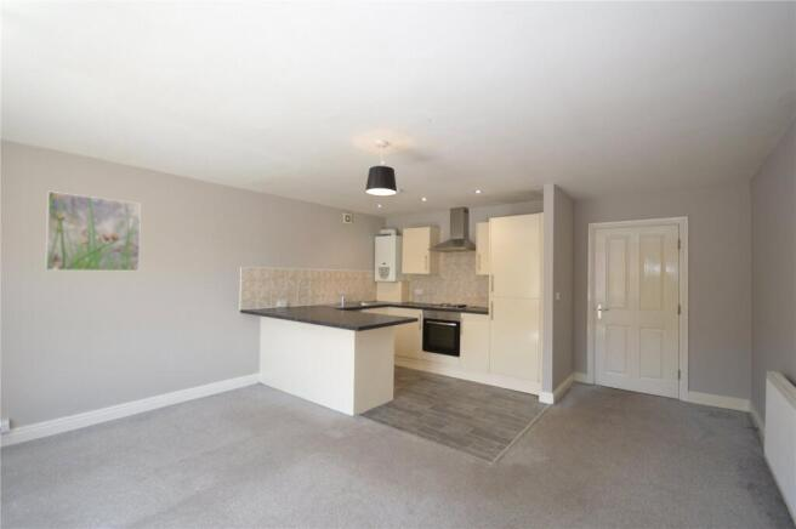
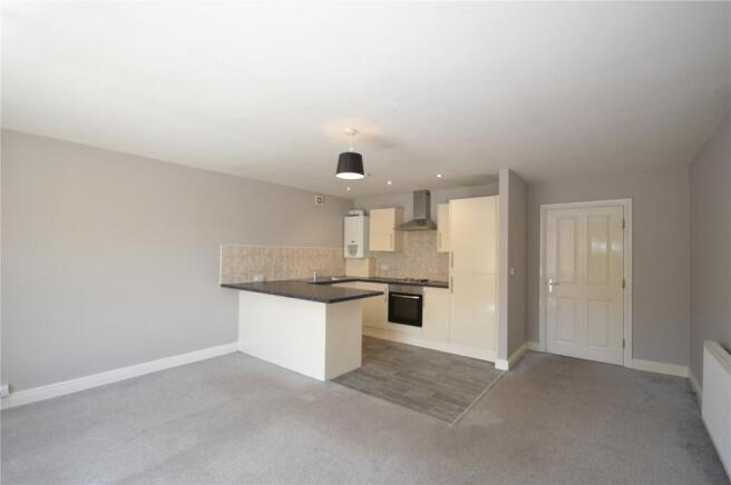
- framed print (96, 234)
